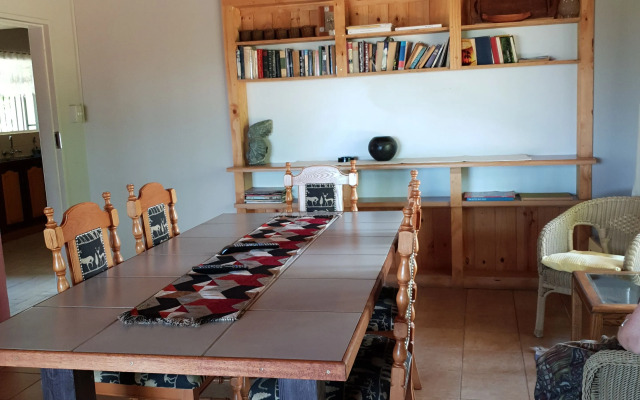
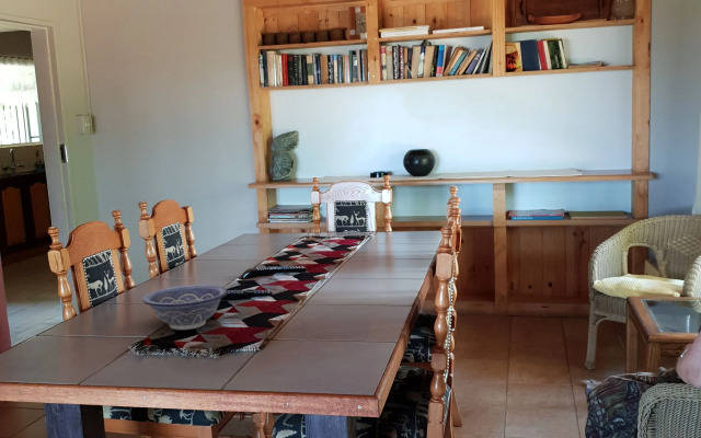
+ decorative bowl (186, 309)
